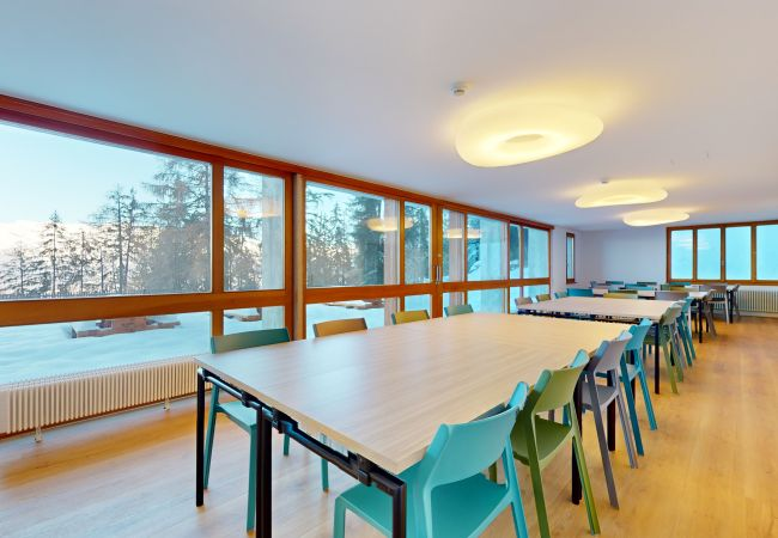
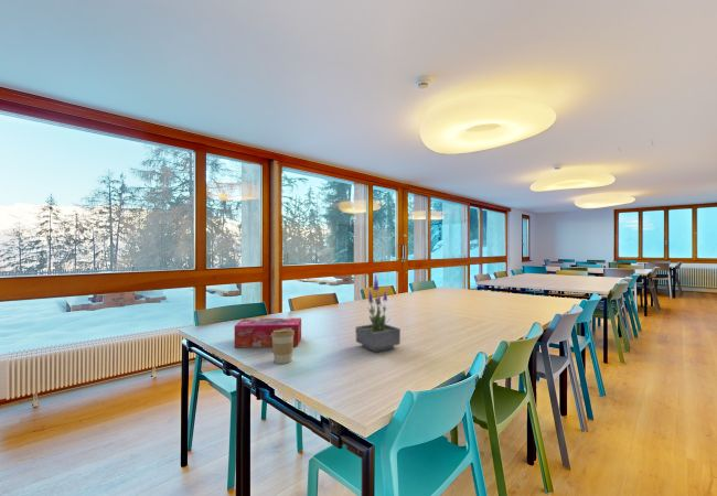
+ tissue box (269, 332)
+ potted plant (377, 309)
+ coffee cup (282, 344)
